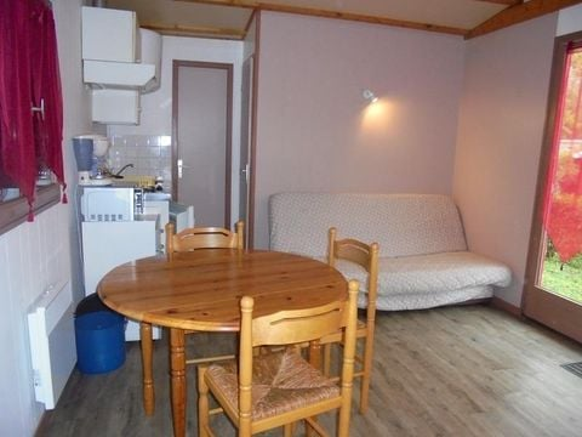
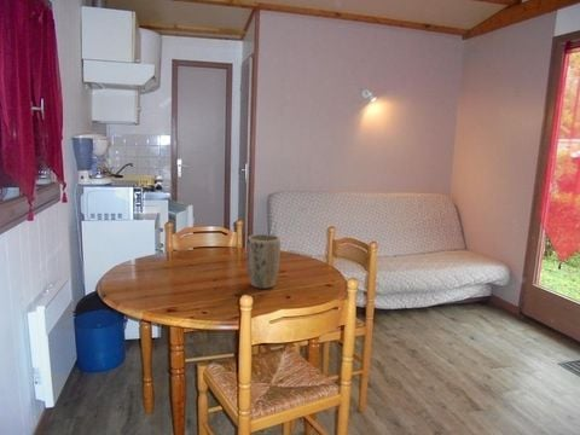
+ plant pot (263, 261)
